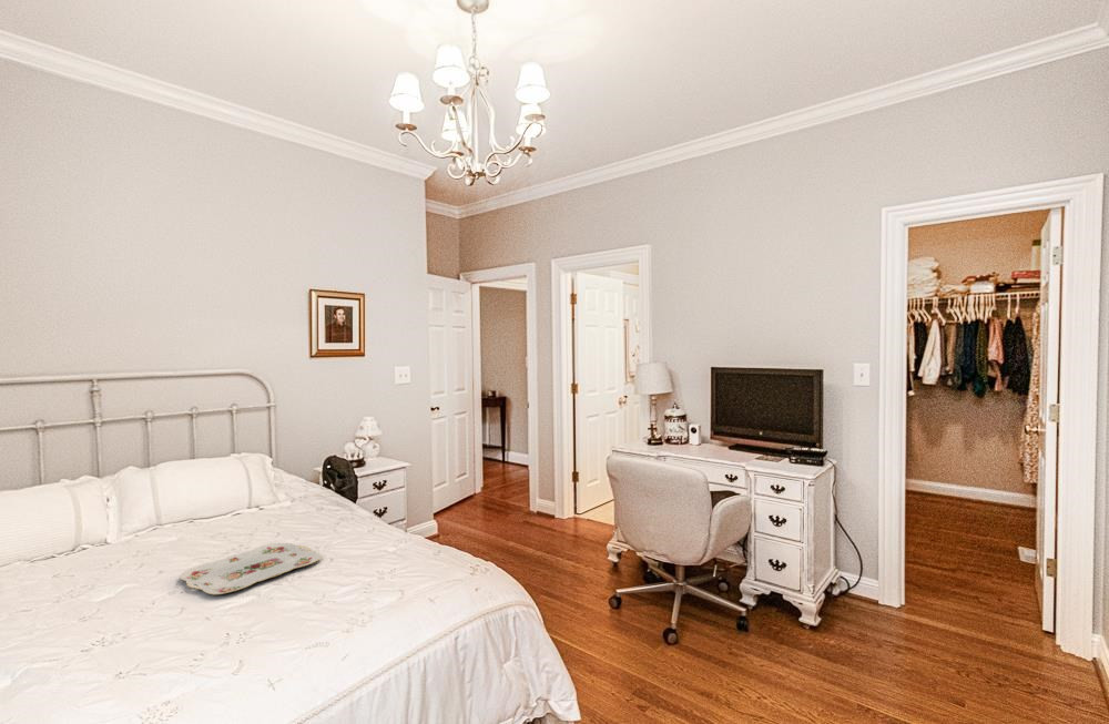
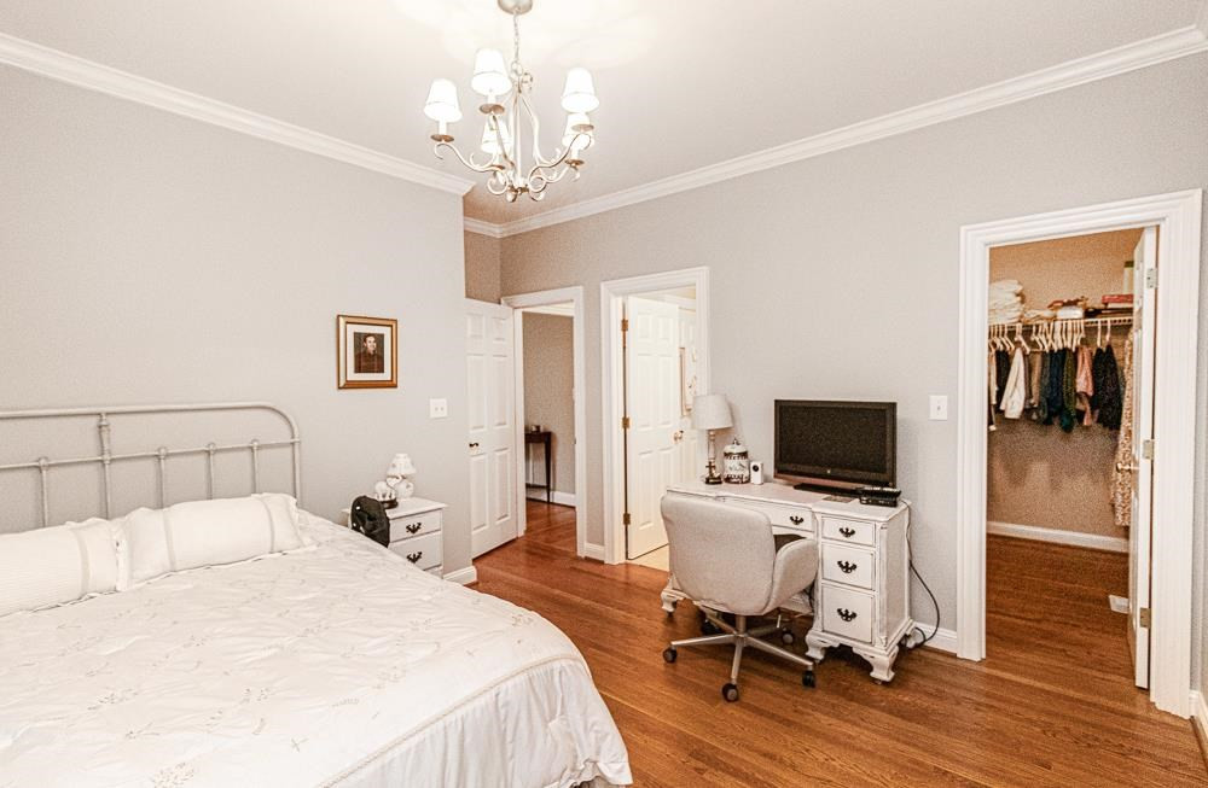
- serving tray (253, 567)
